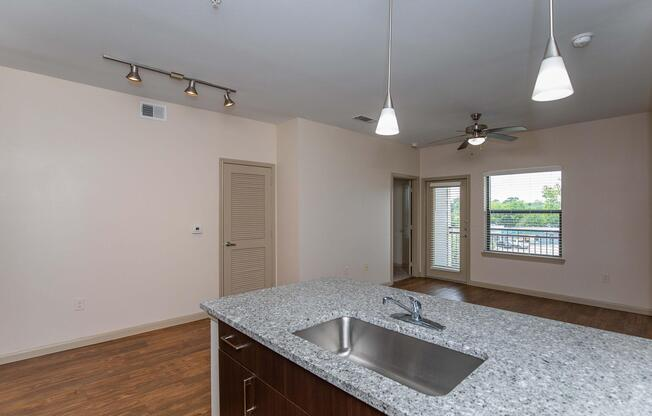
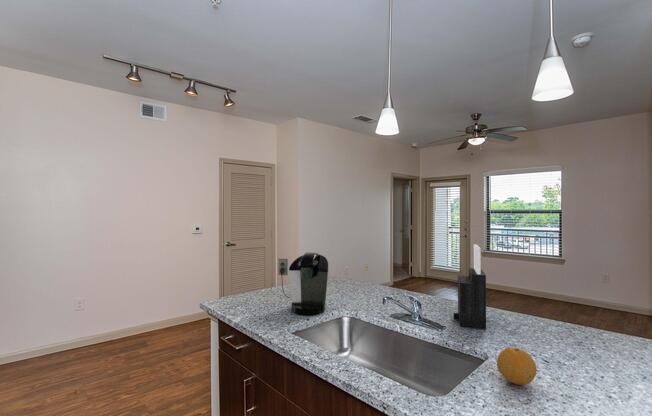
+ coffee maker (299, 280)
+ knife block (468, 283)
+ fruit (516, 365)
